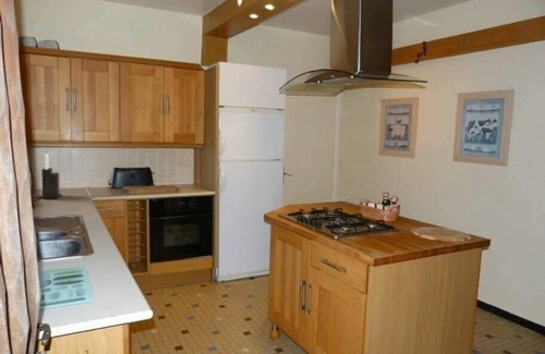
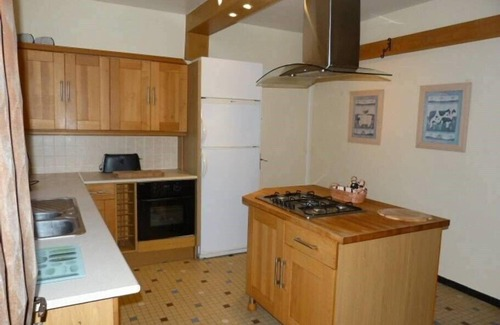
- knife block (52, 175)
